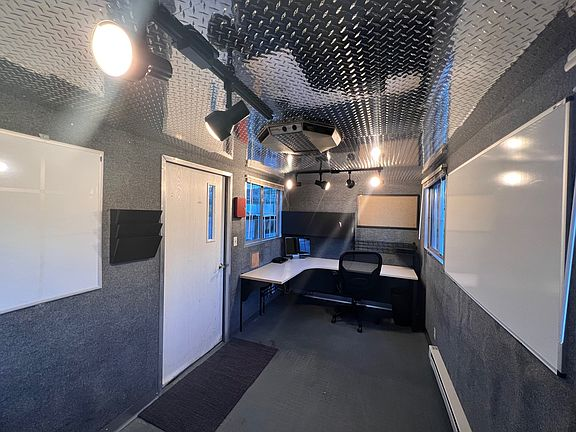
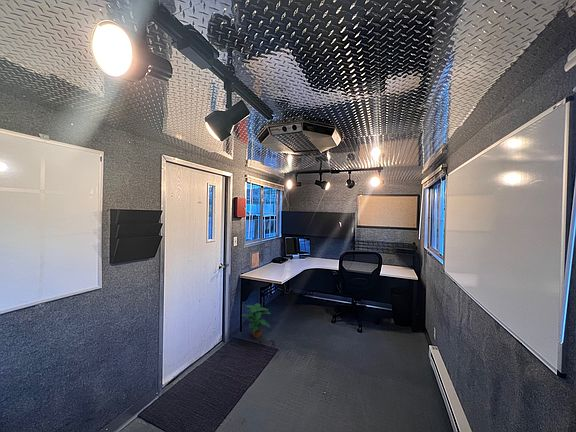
+ potted plant (256, 321)
